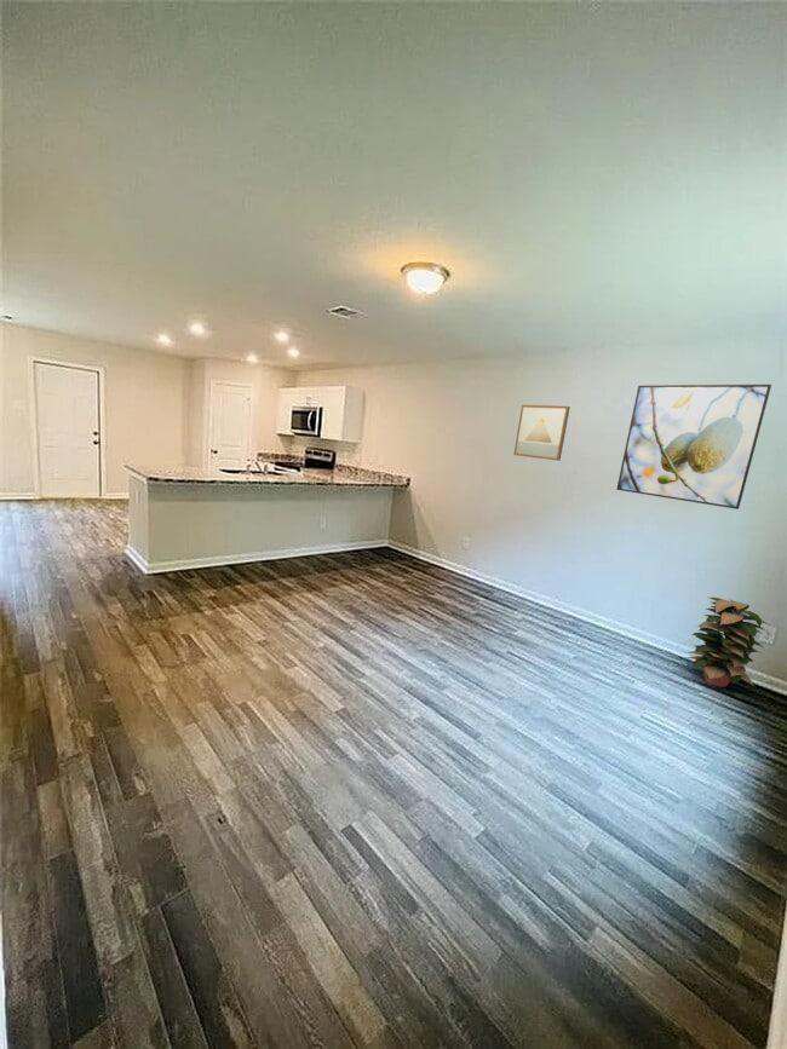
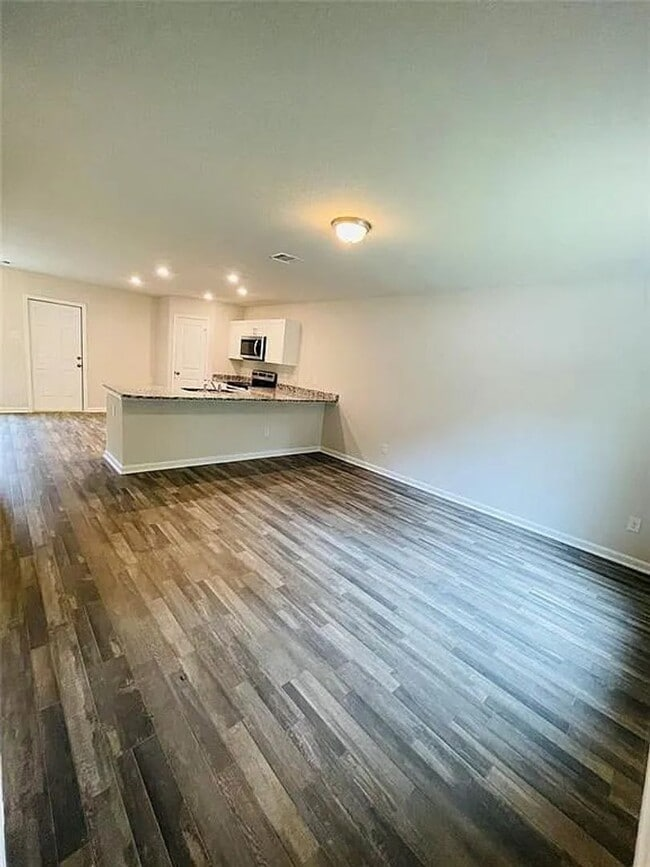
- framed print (684, 443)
- decorative plant (725, 642)
- wall art (540, 432)
